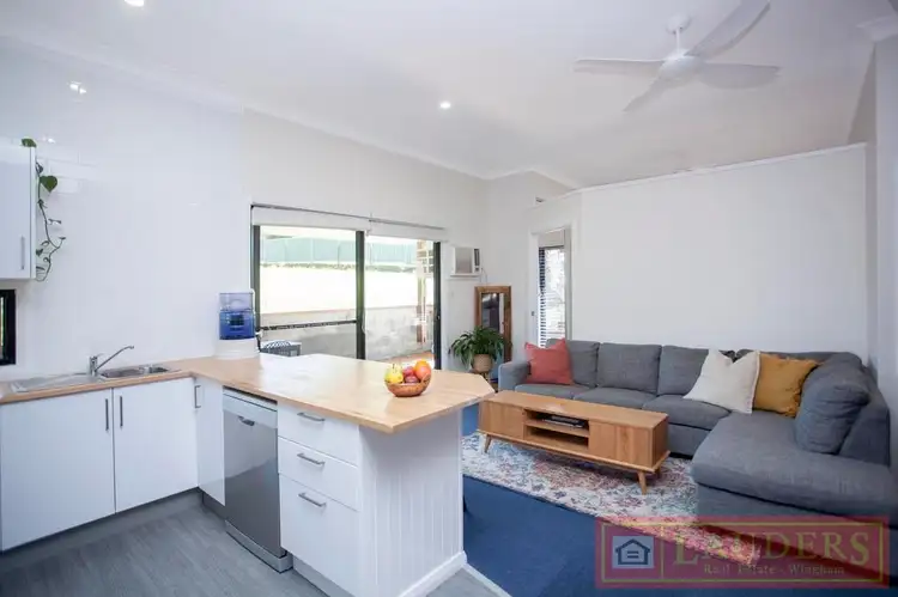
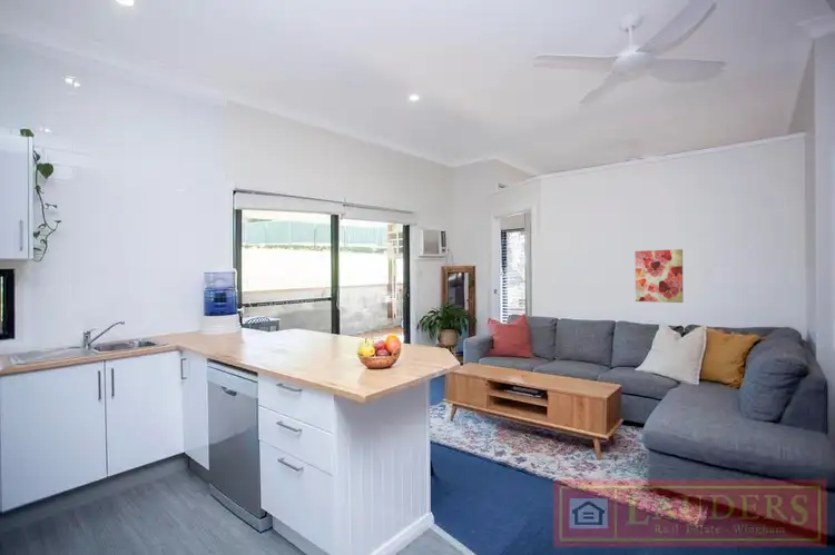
+ wall art (658, 276)
